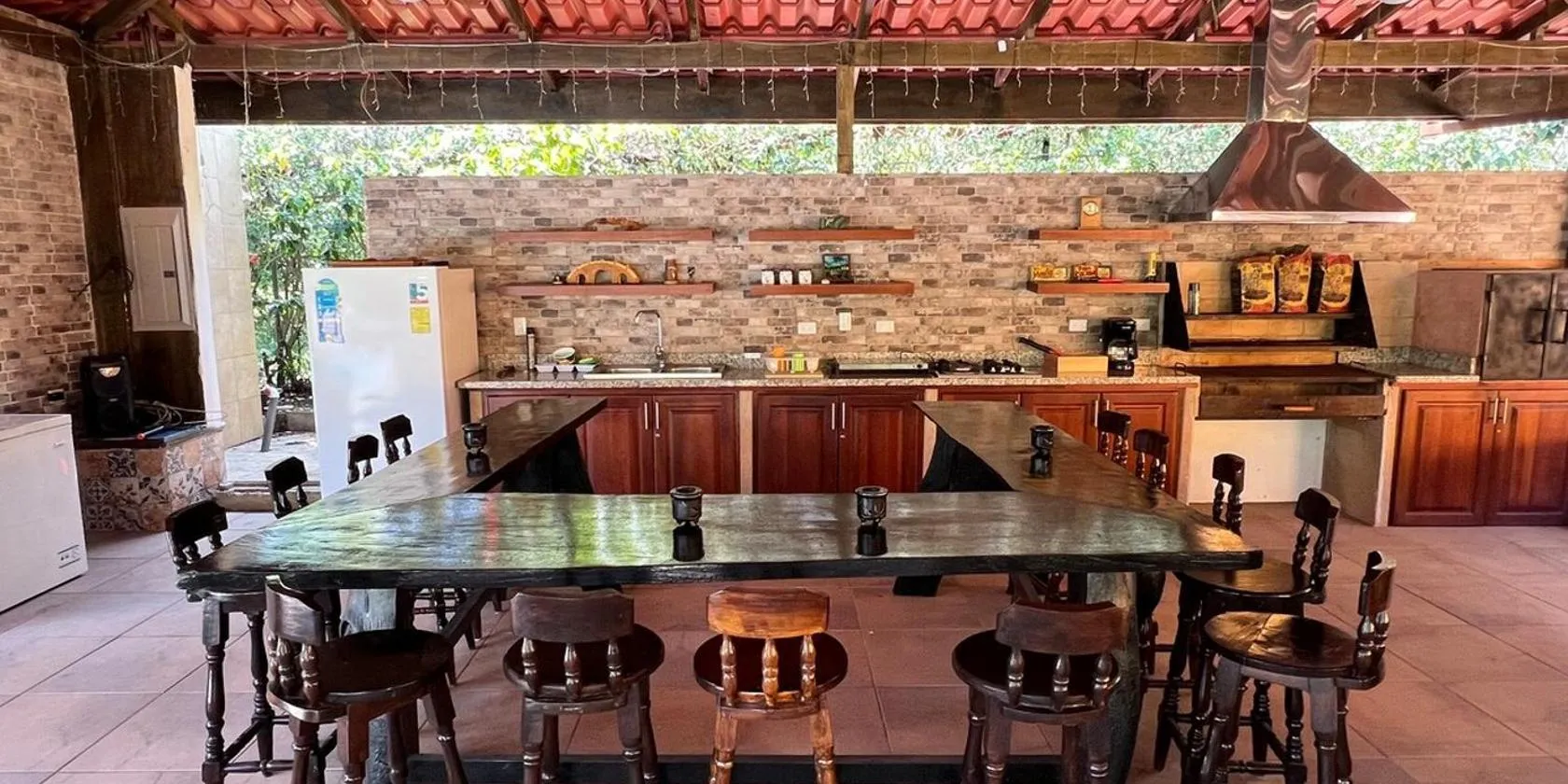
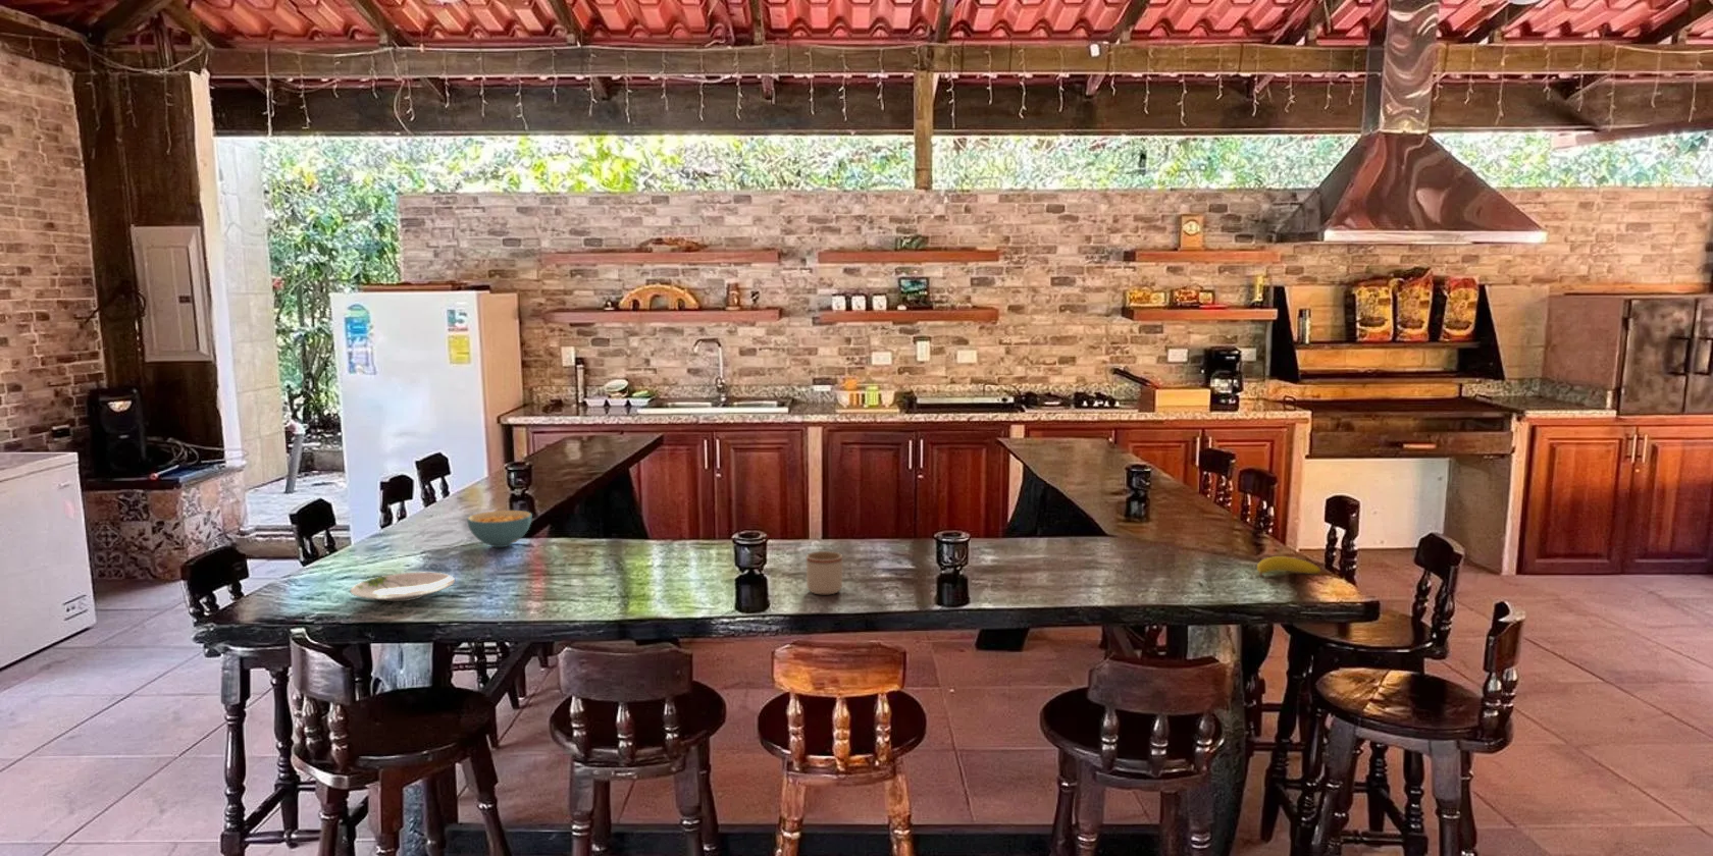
+ mug (824, 571)
+ cereal bowl (499, 530)
+ fruit (1284, 566)
+ plate (404, 590)
